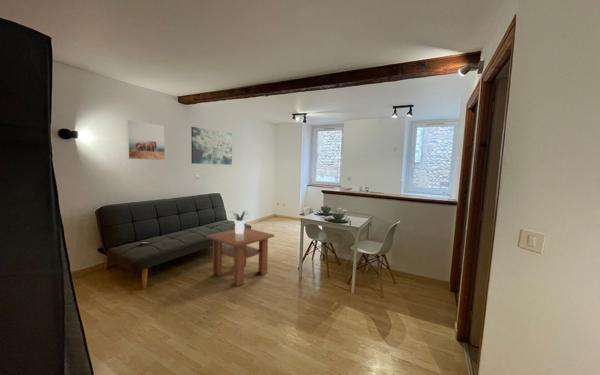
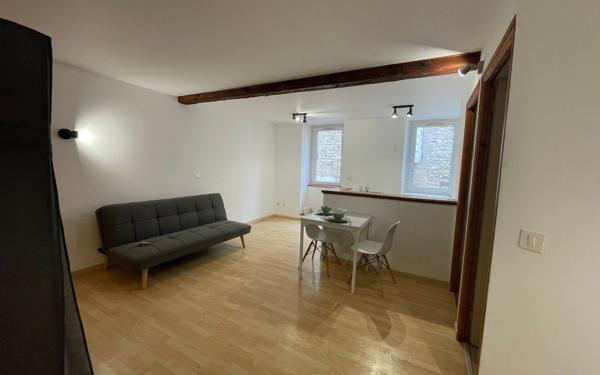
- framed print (146, 141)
- coffee table (240, 254)
- potted plant (239, 221)
- wall art (213, 147)
